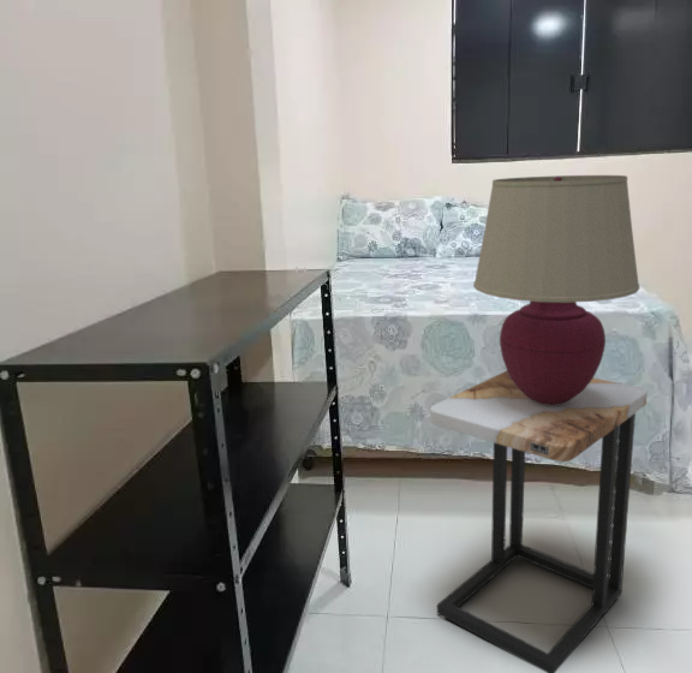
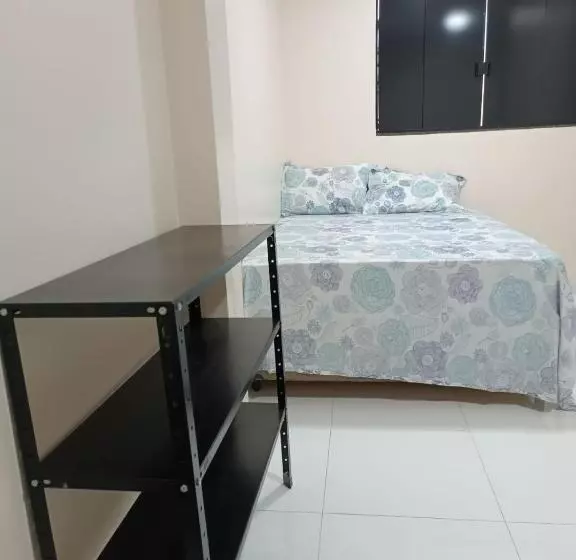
- side table (523, 505)
- table lamp (553, 292)
